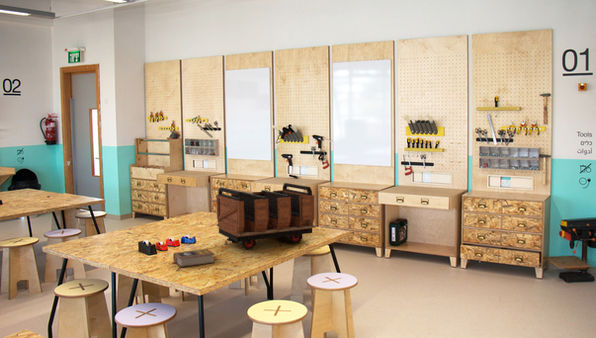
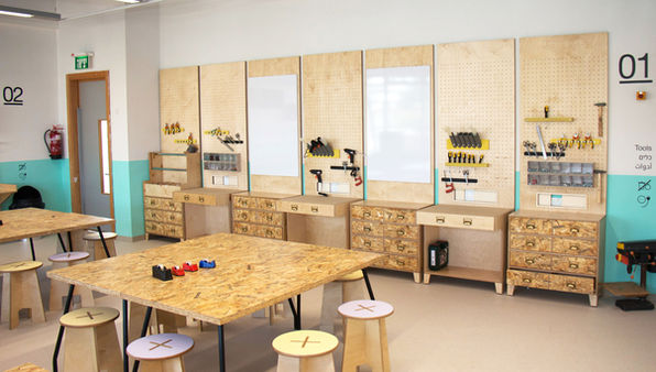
- tool box (264, 214)
- book (192, 257)
